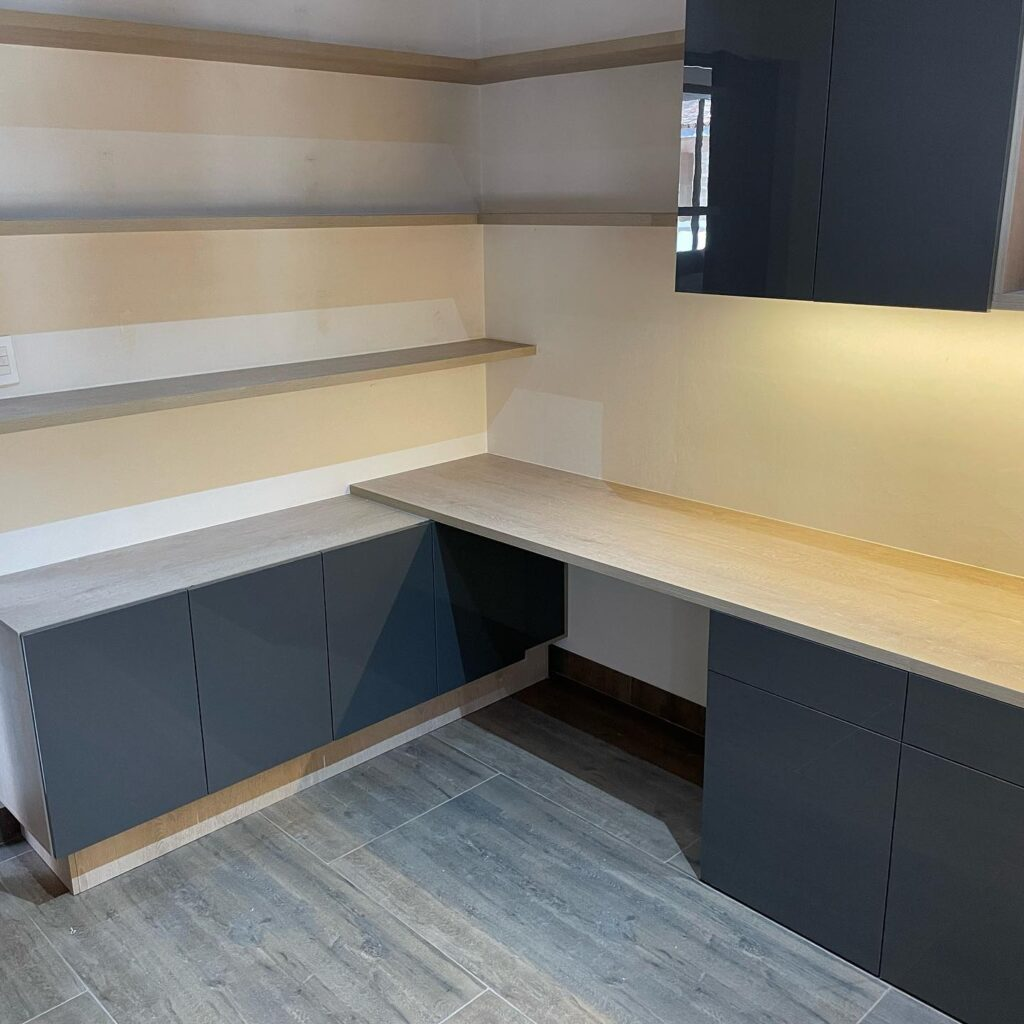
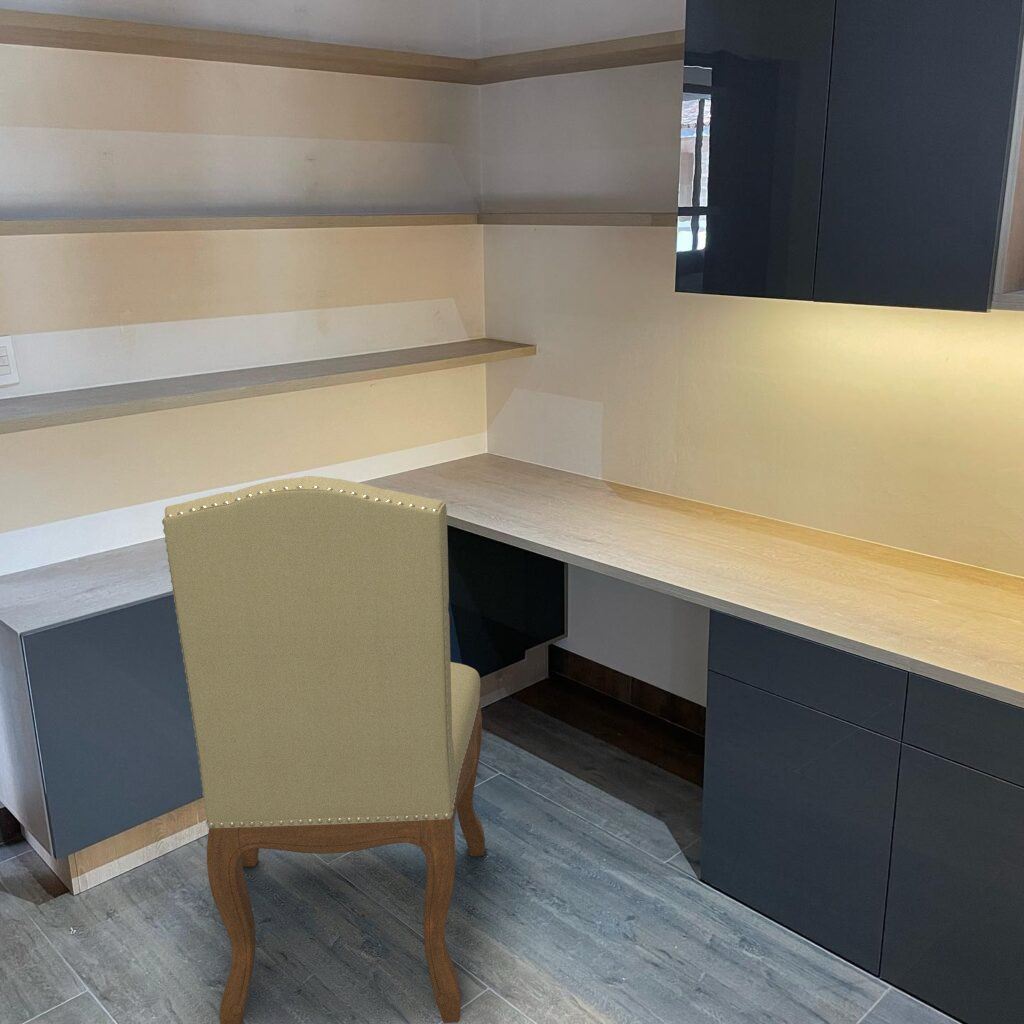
+ chair (340, 708)
